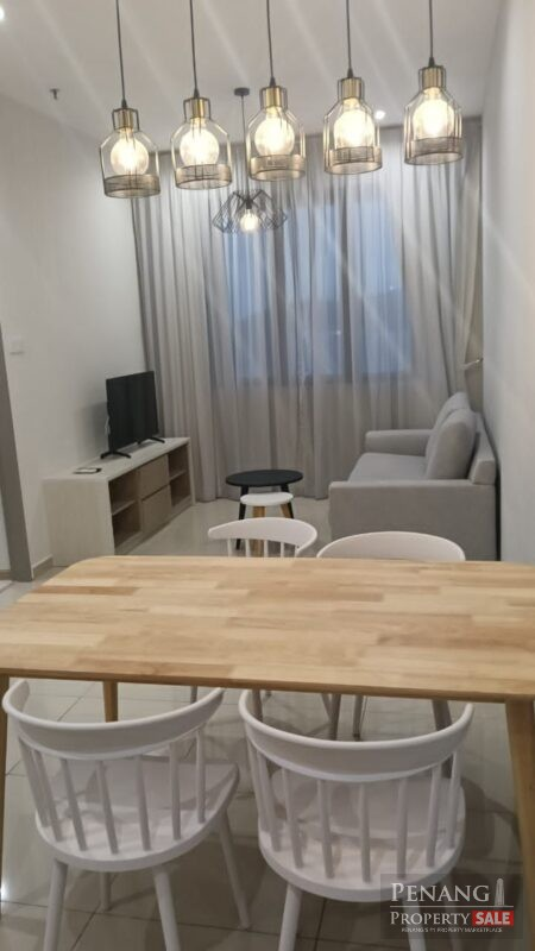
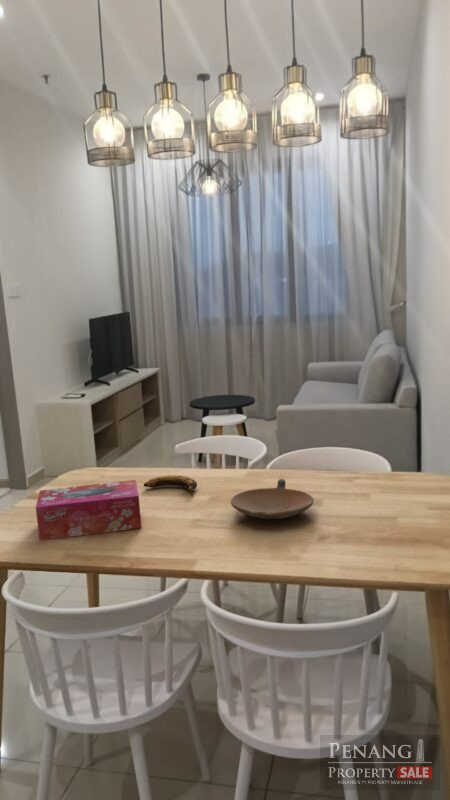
+ tissue box (89, 508)
+ bowl (271, 503)
+ banana (172, 484)
